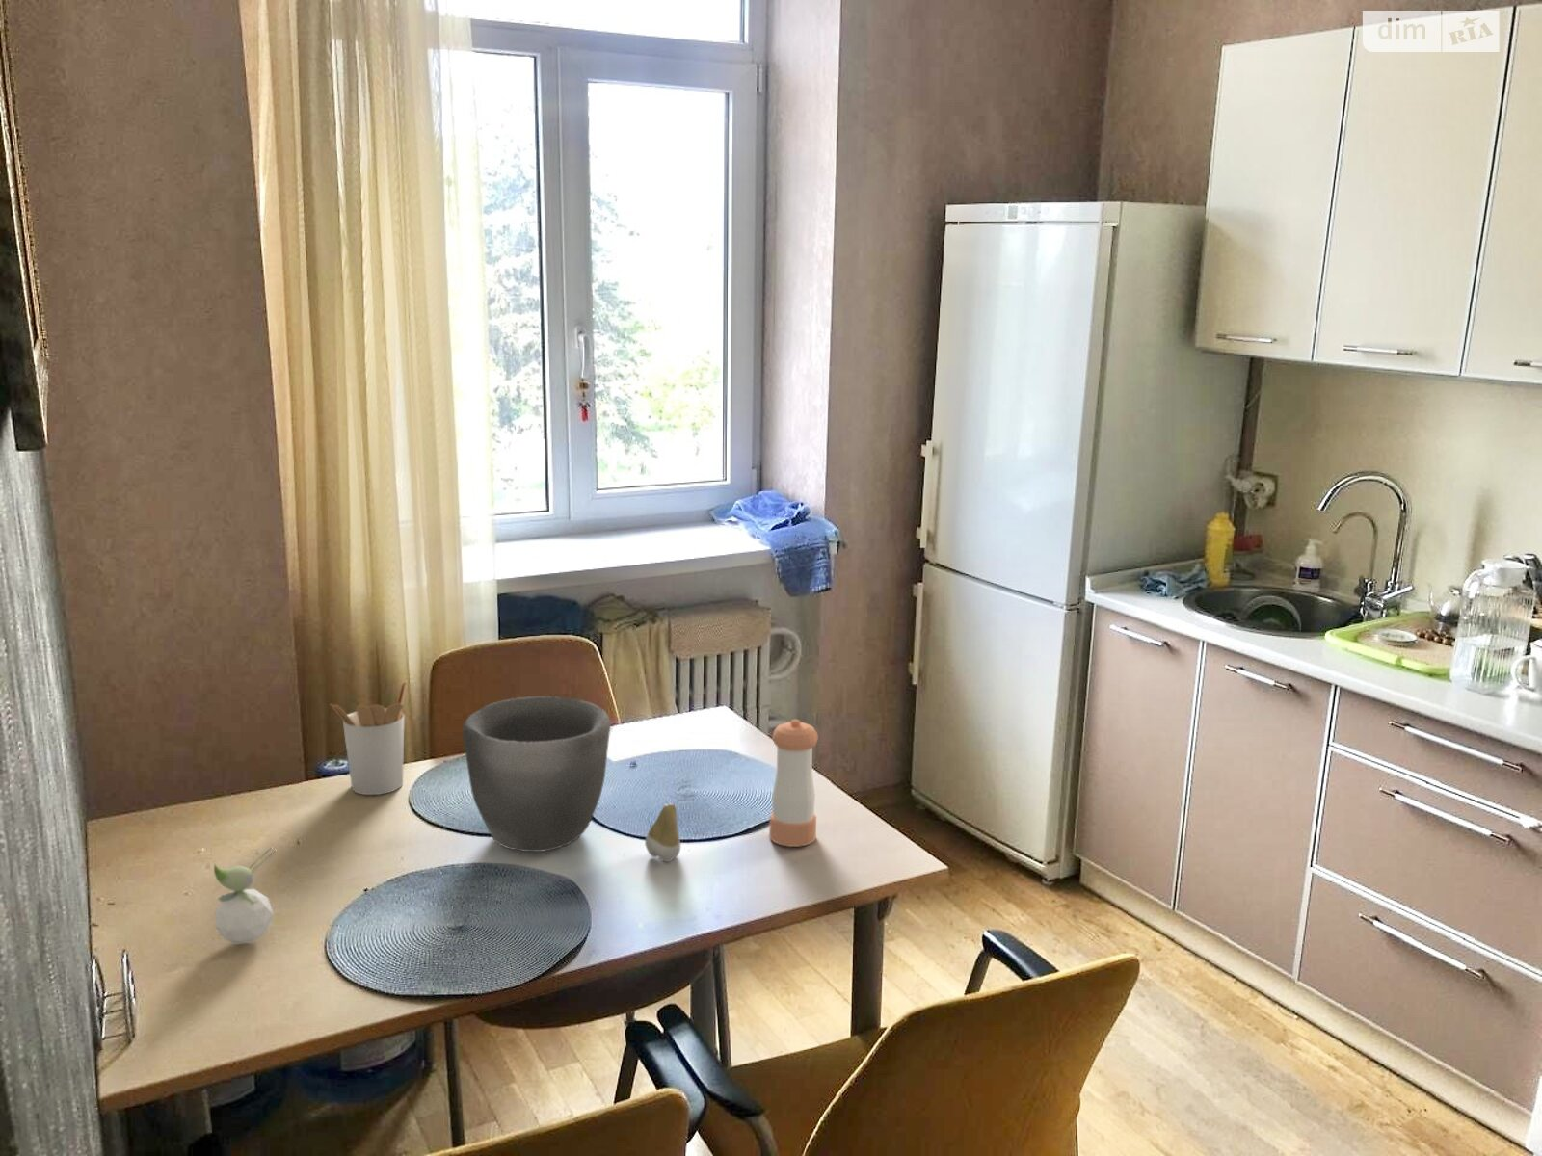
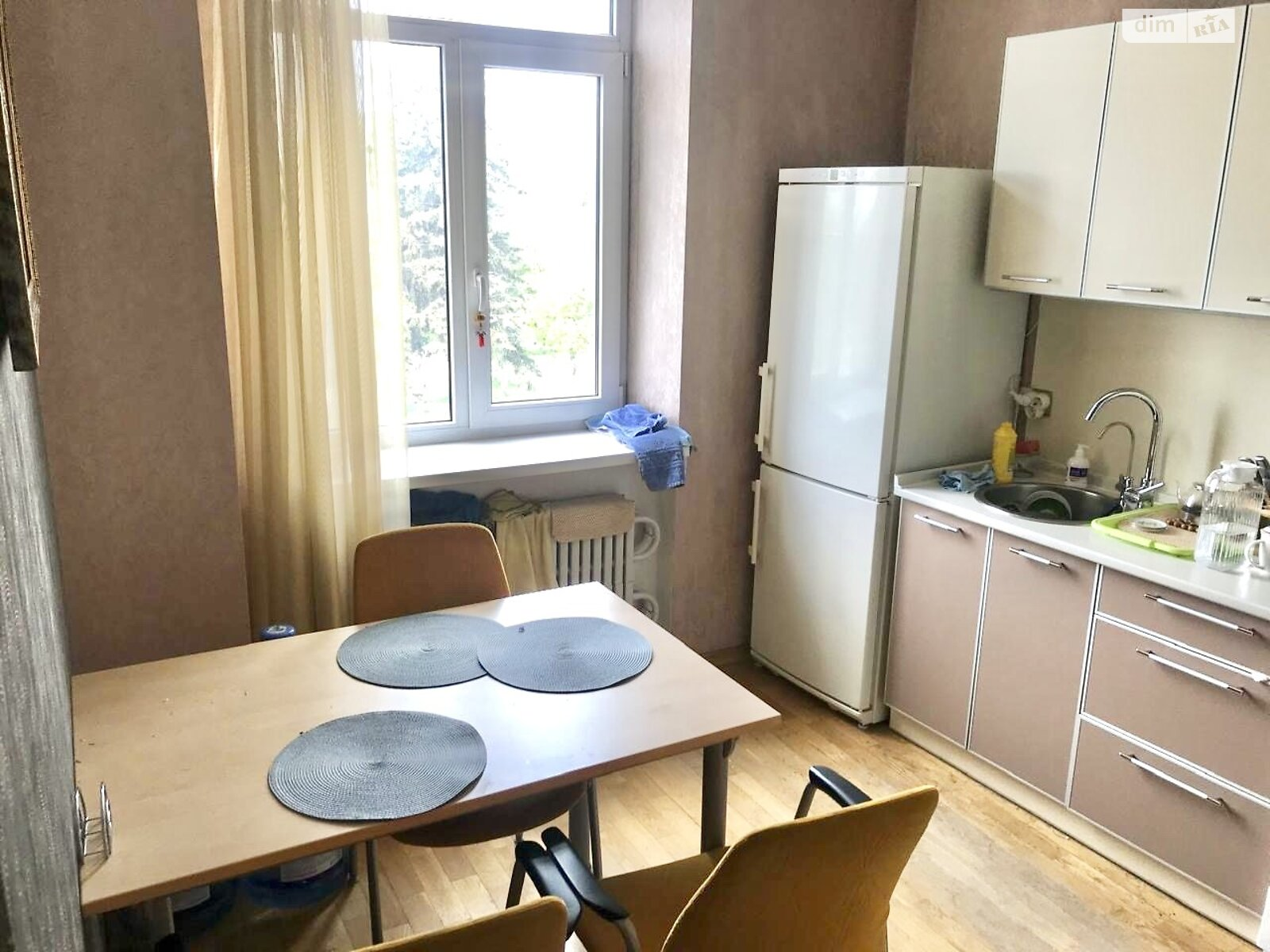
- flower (245, 897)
- bowl (538, 777)
- pepper shaker (793, 778)
- tooth (664, 827)
- utensil holder (376, 738)
